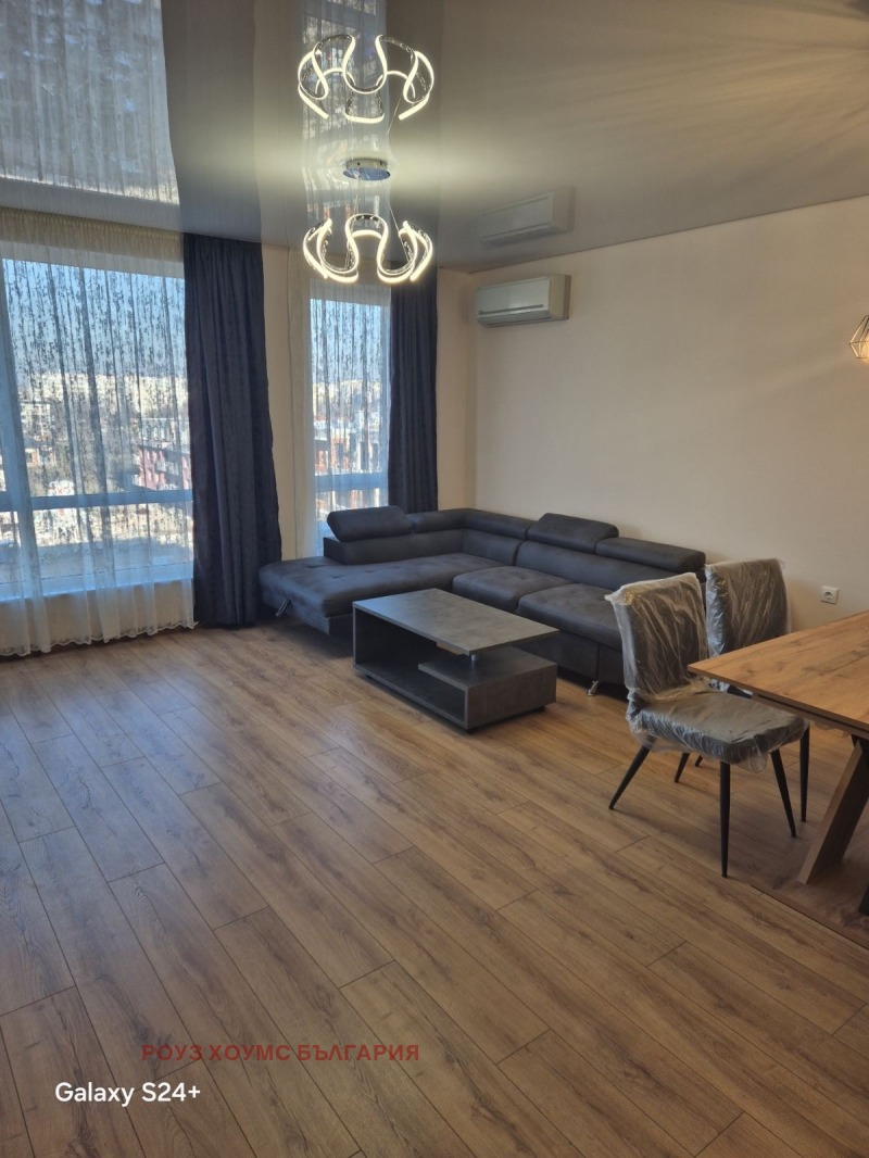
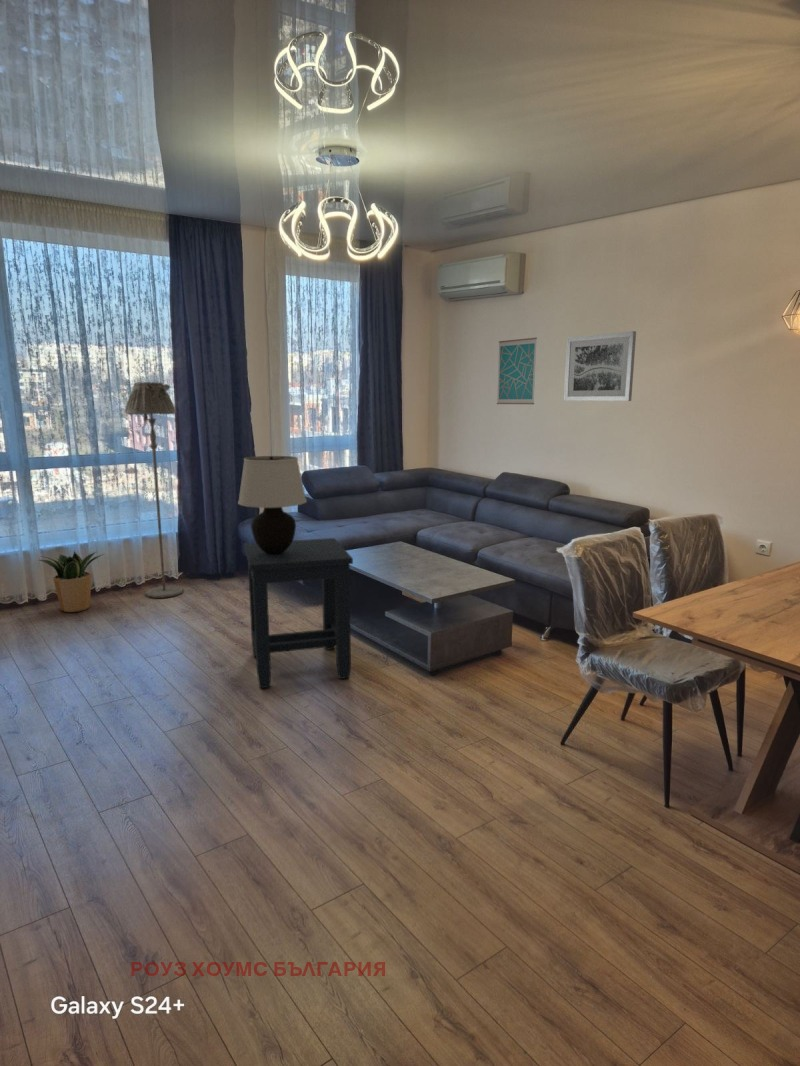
+ potted plant (74, 580)
+ wall art (597, 368)
+ floor lamp (156, 490)
+ wall art (516, 372)
+ table lamp (272, 504)
+ side table (304, 631)
